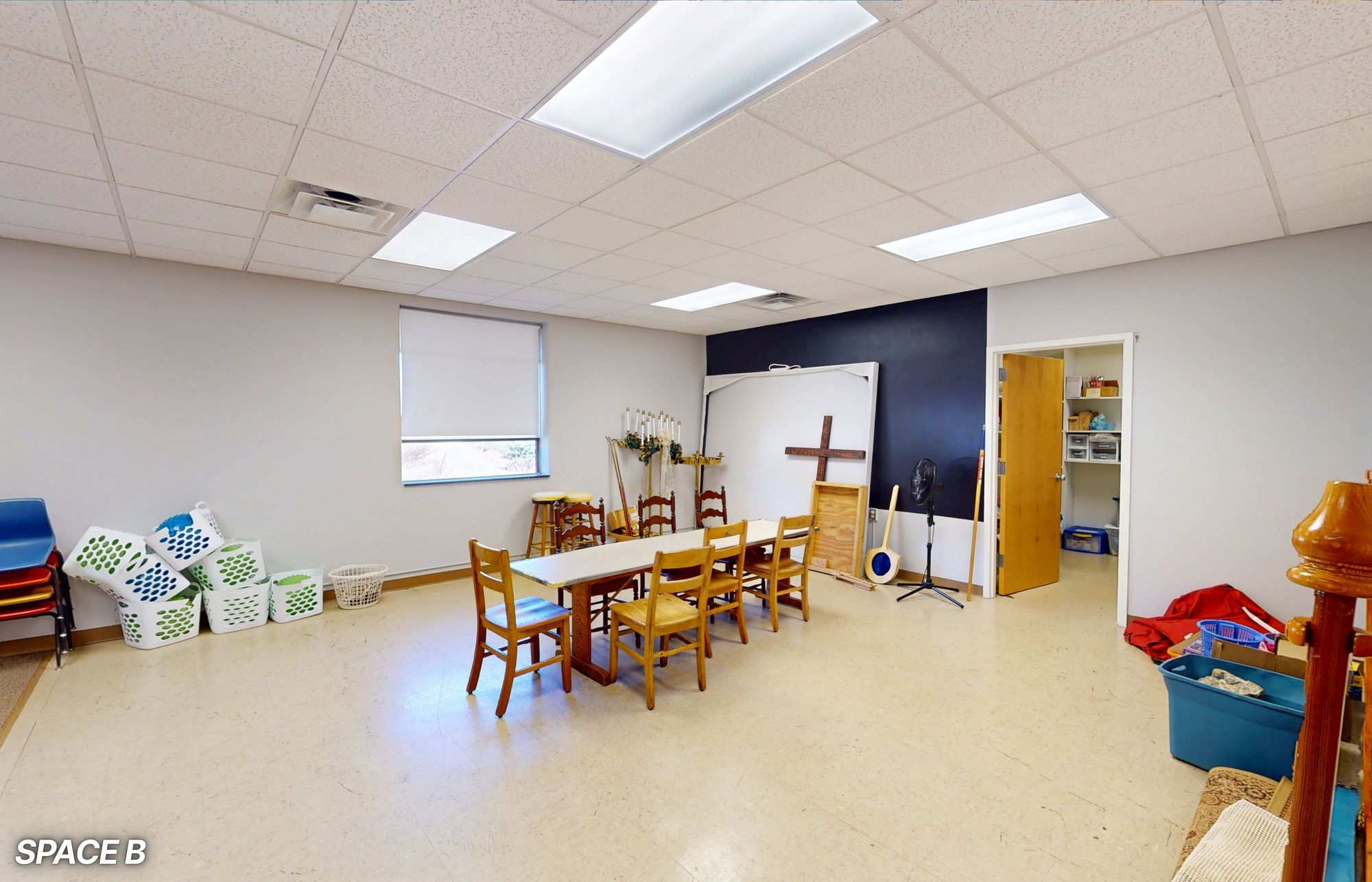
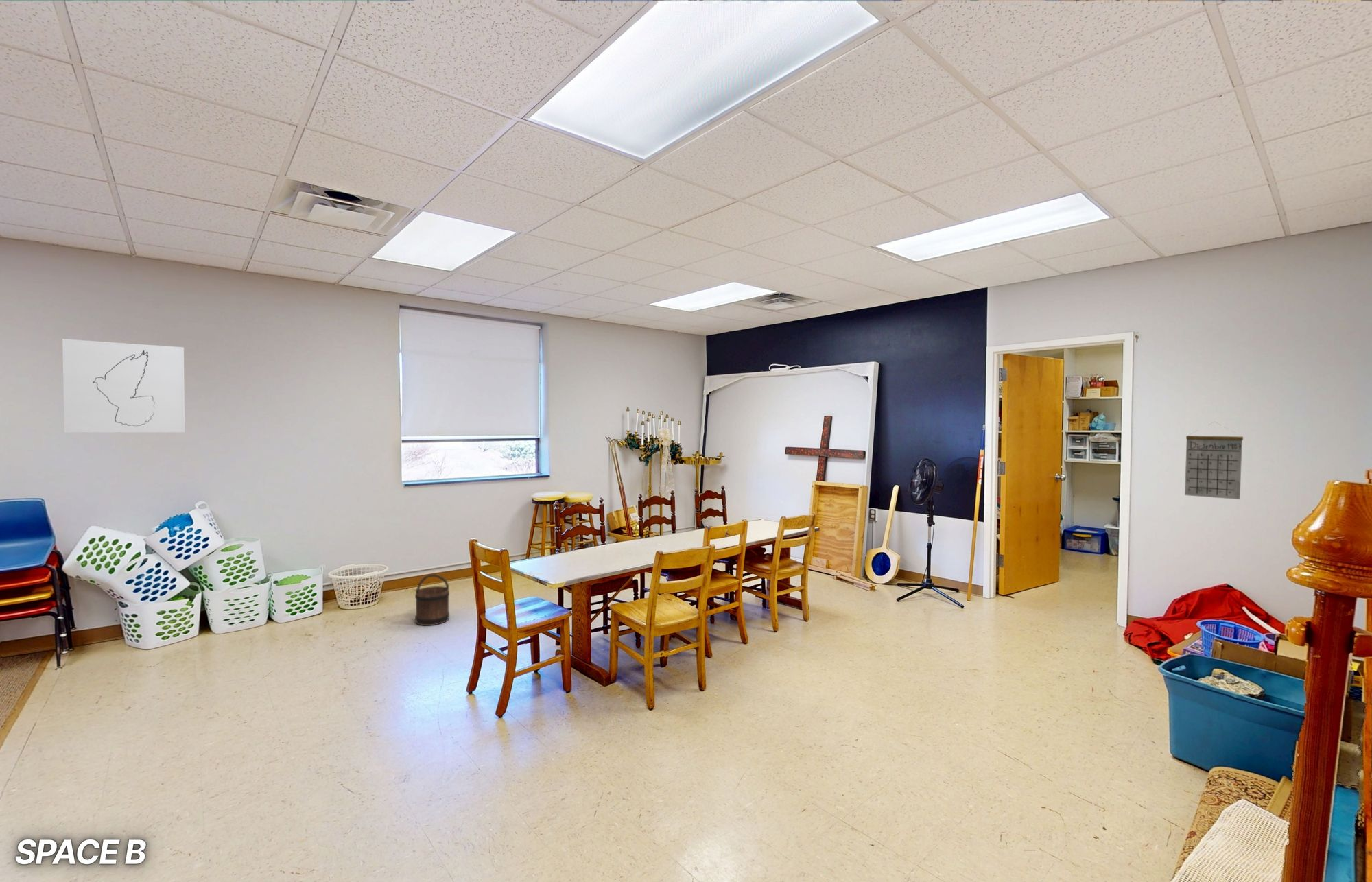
+ wall art (126, 388)
+ bucket (432, 597)
+ calendar (1213, 459)
